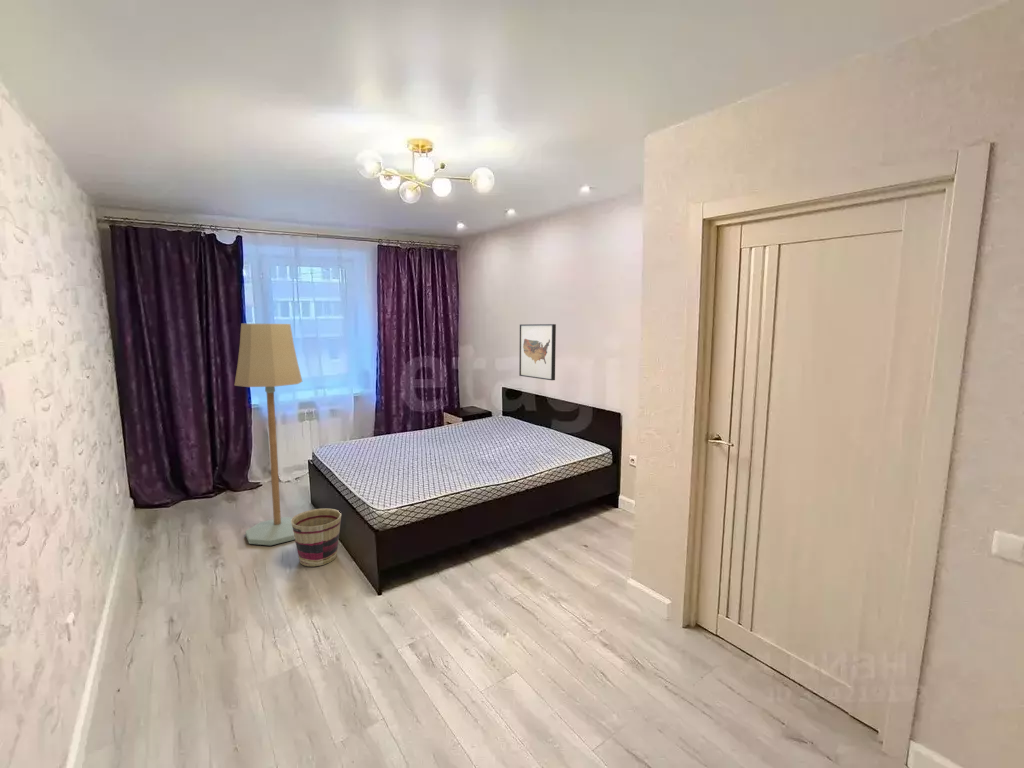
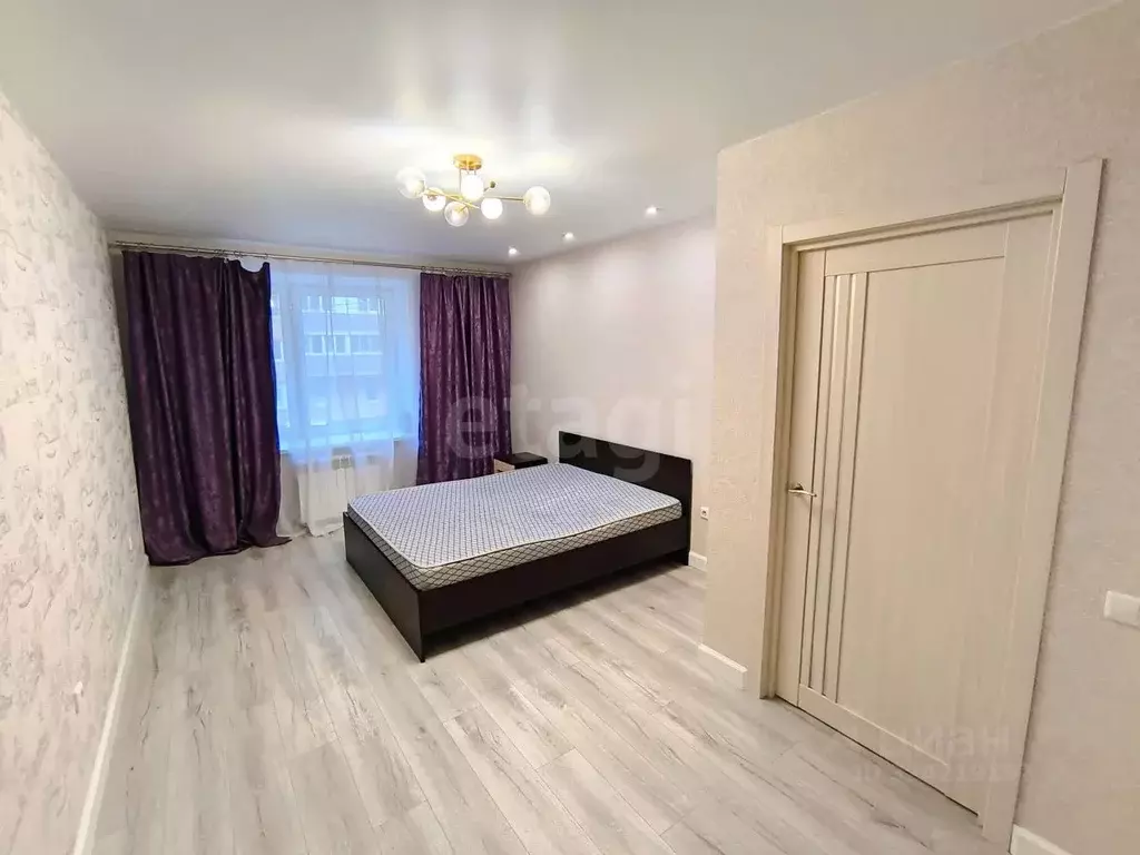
- floor lamp (272, 430)
- basket (317, 537)
- wall art (536, 351)
